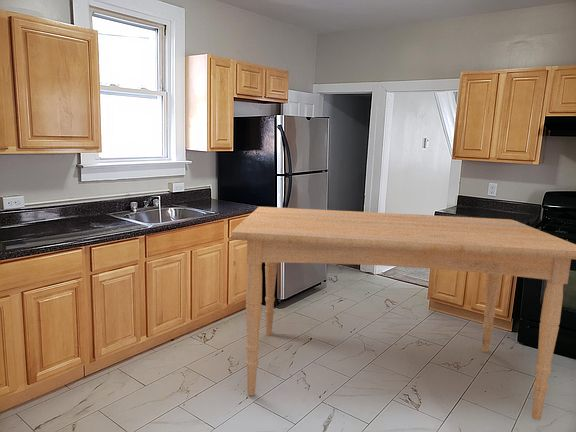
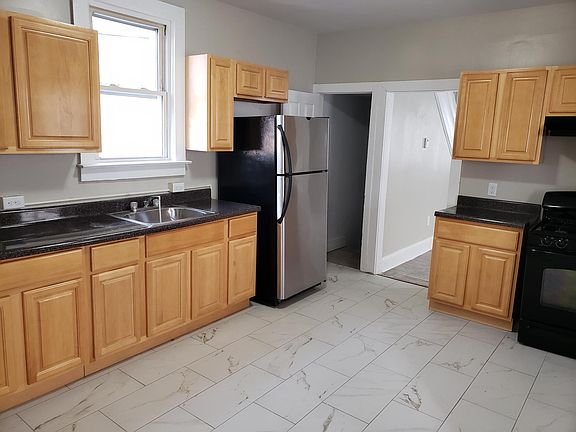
- dining table (387, 265)
